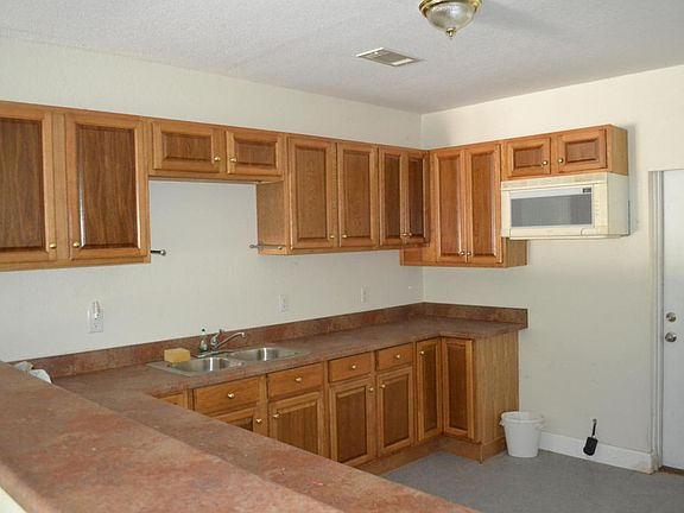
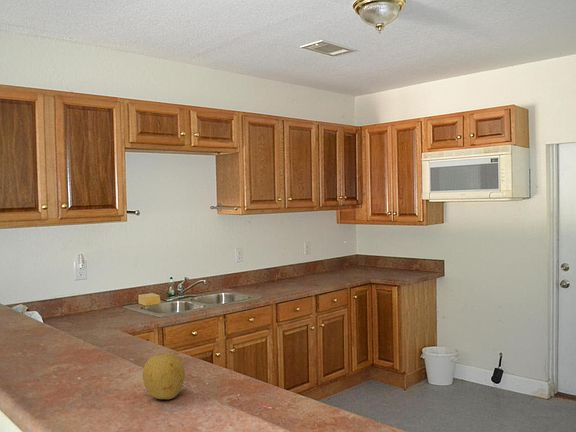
+ fruit (163, 375)
